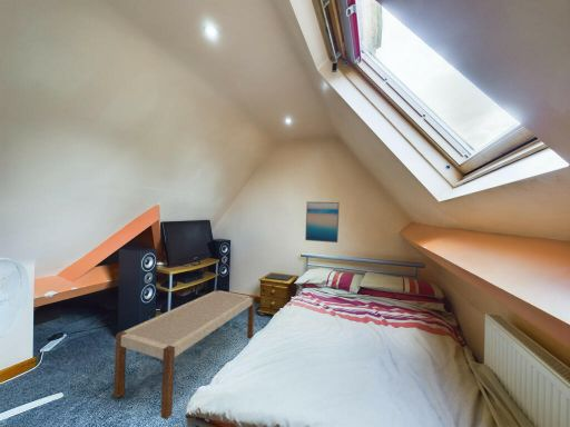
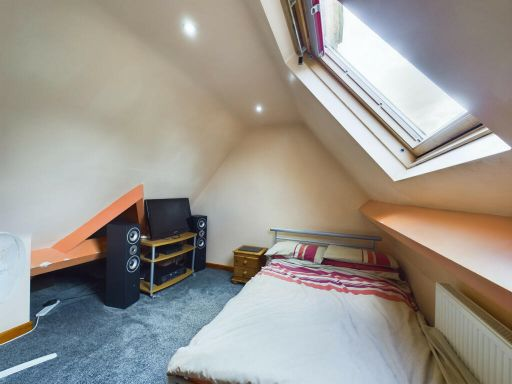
- bench (198, 336)
- wall art (322, 221)
